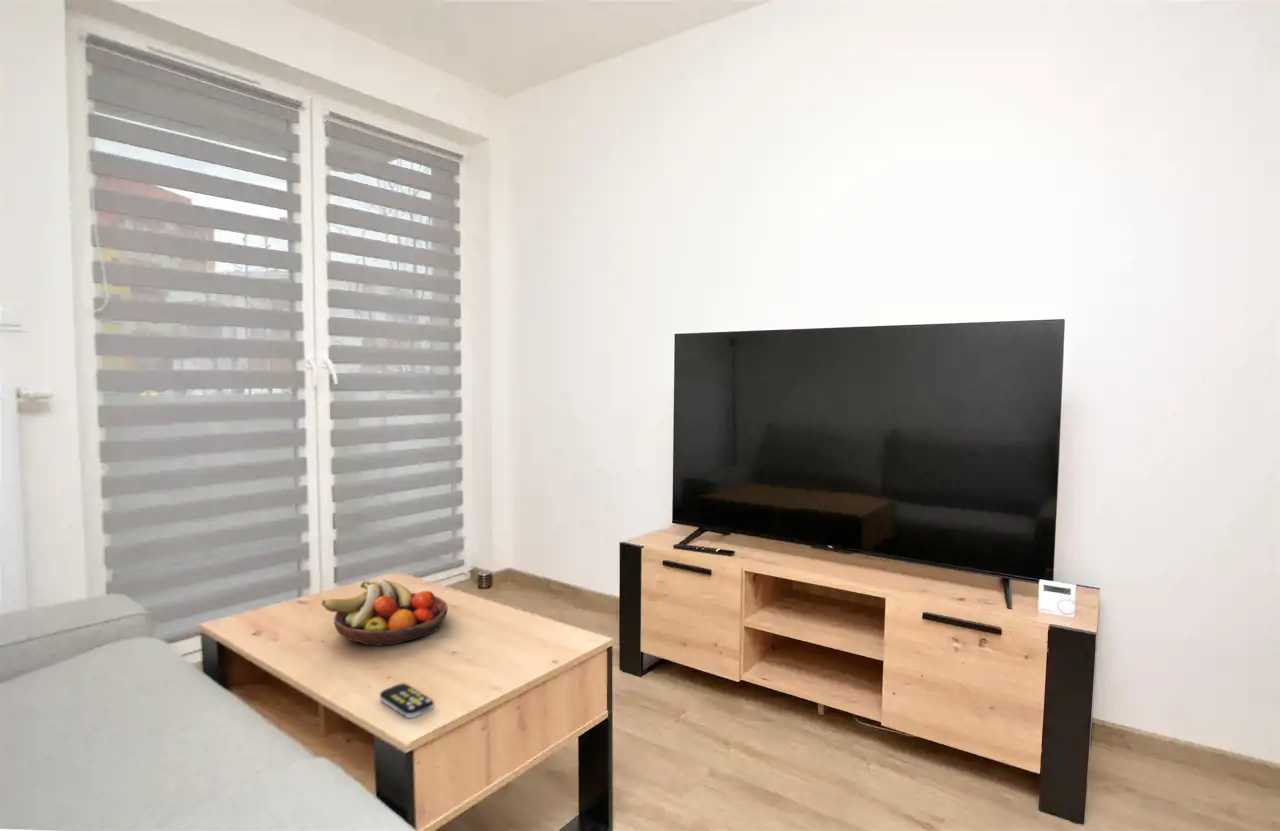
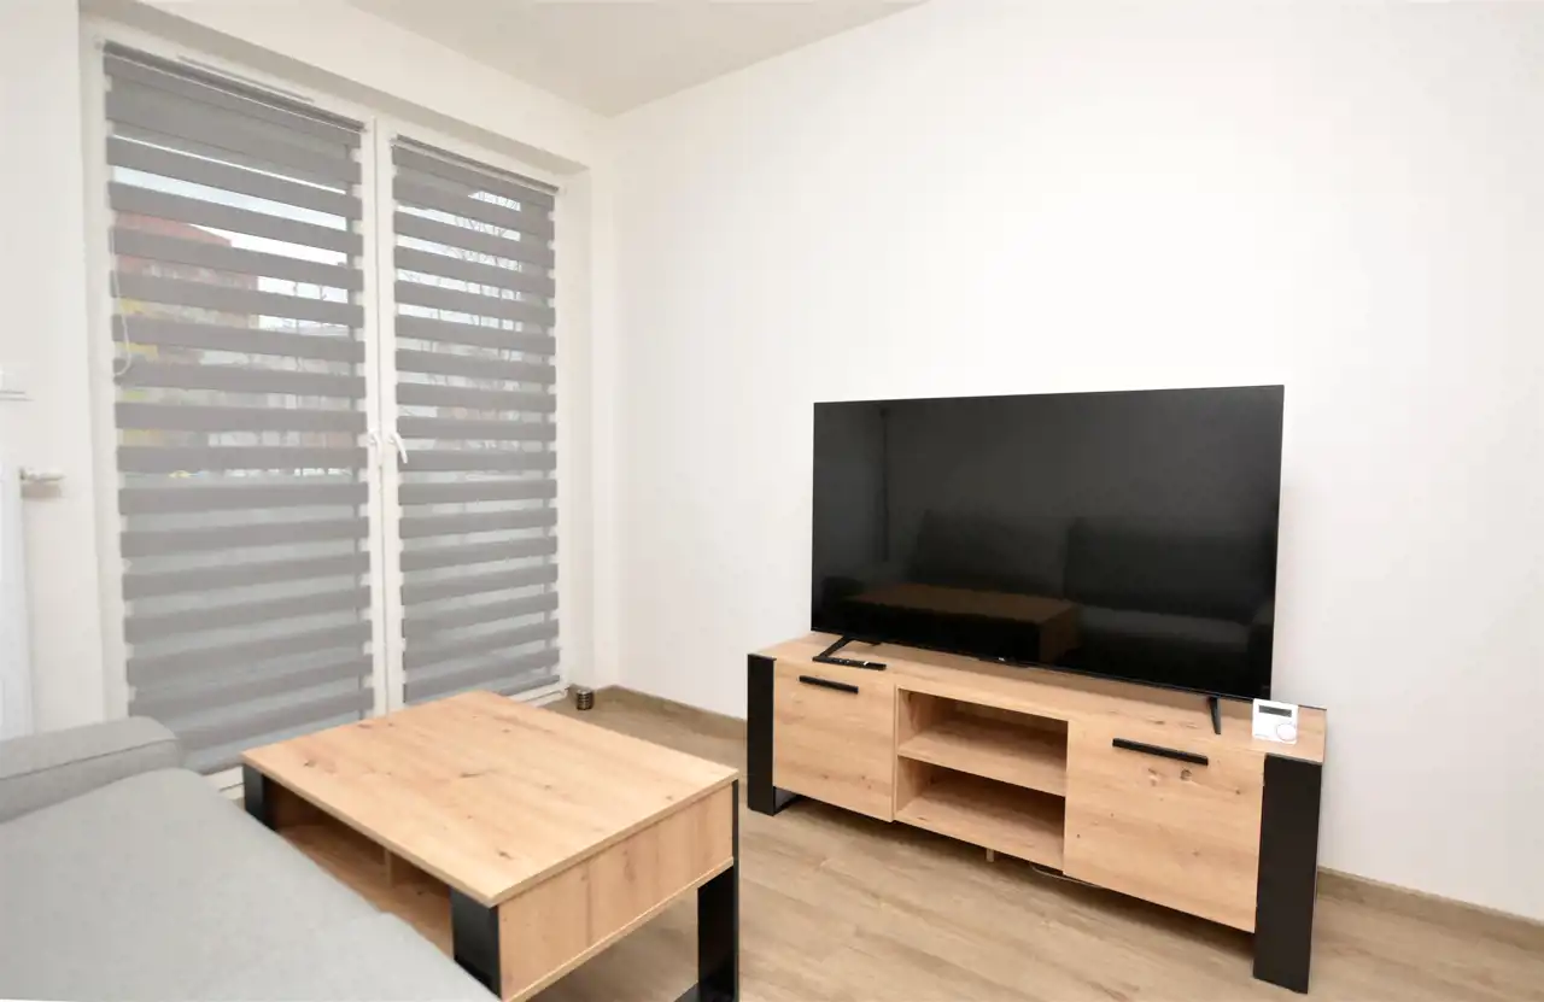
- fruit bowl (391, 606)
- remote control (406, 699)
